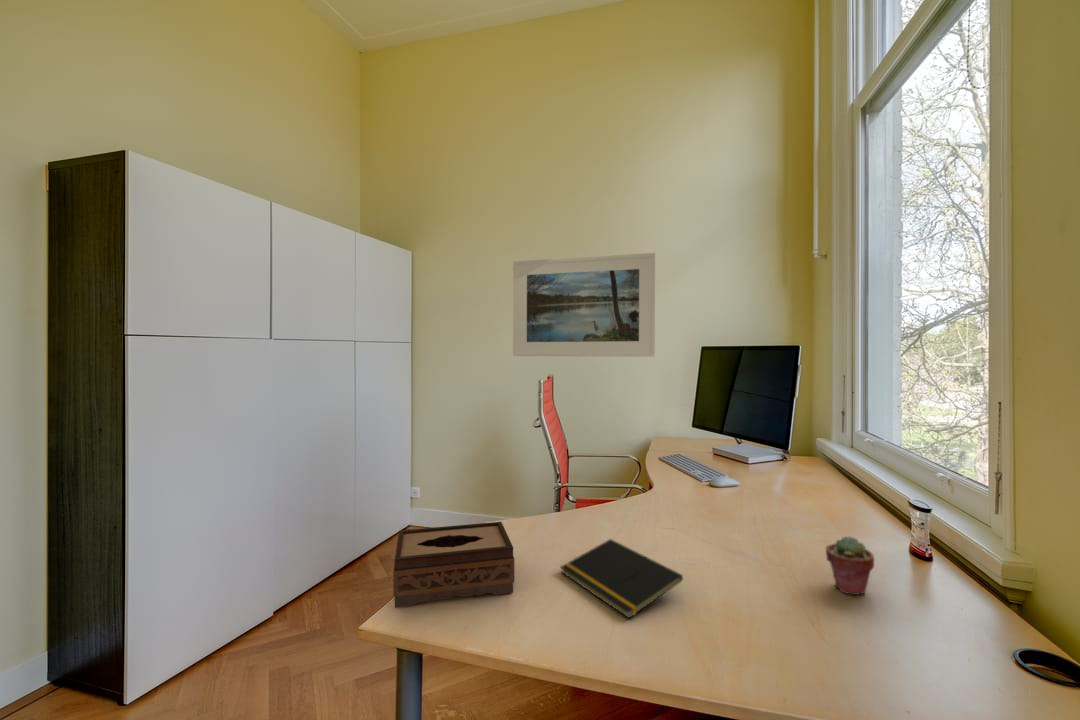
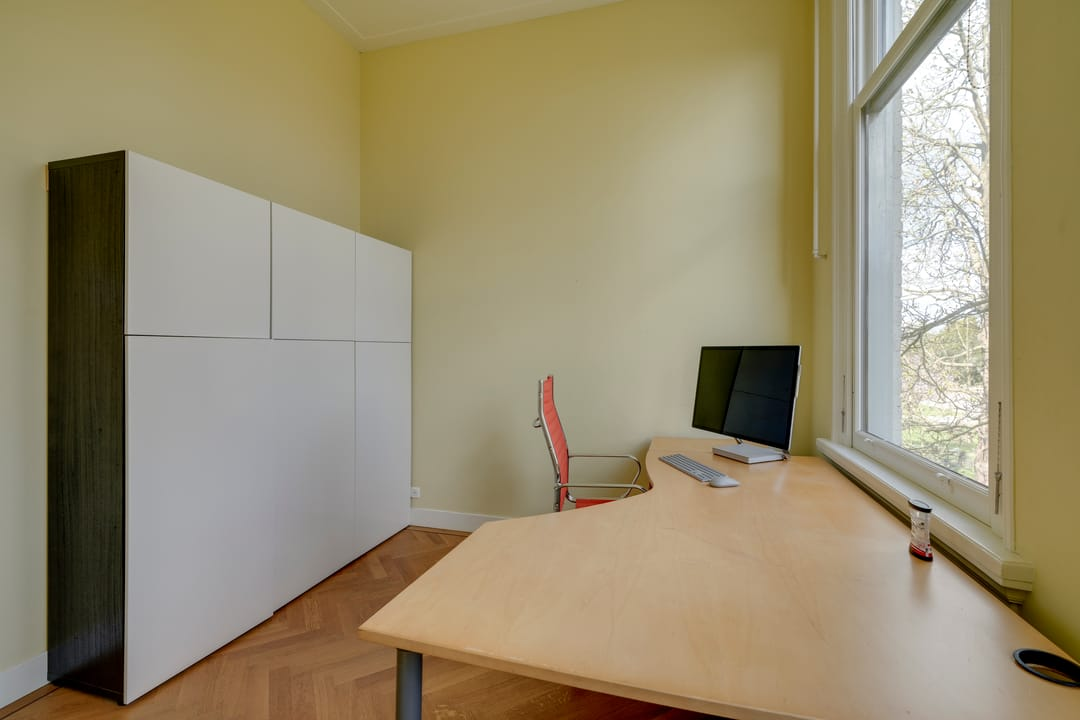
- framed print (581, 306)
- potted succulent (849, 562)
- tissue box (453, 560)
- notepad (618, 573)
